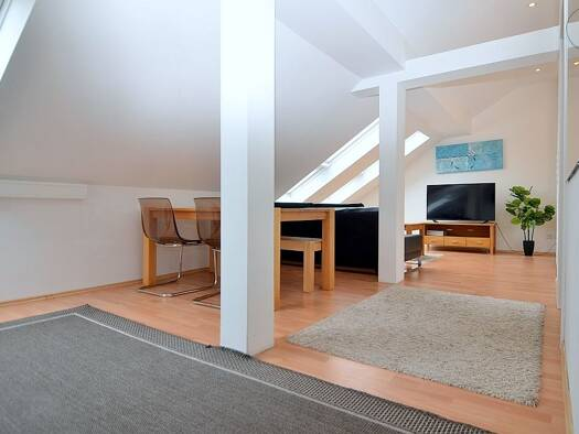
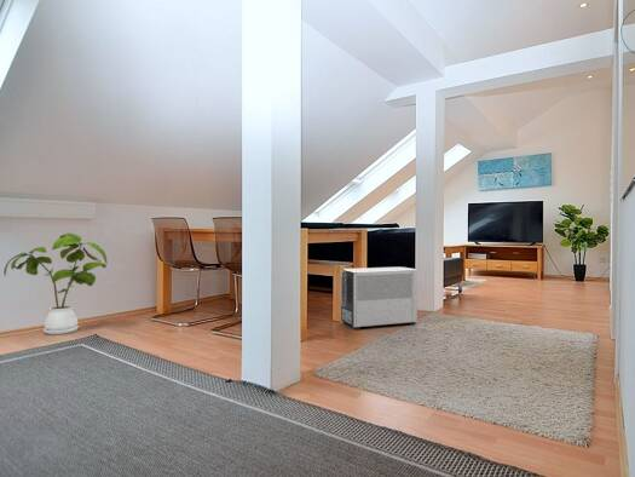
+ air purifier (379, 295)
+ house plant (71, 282)
